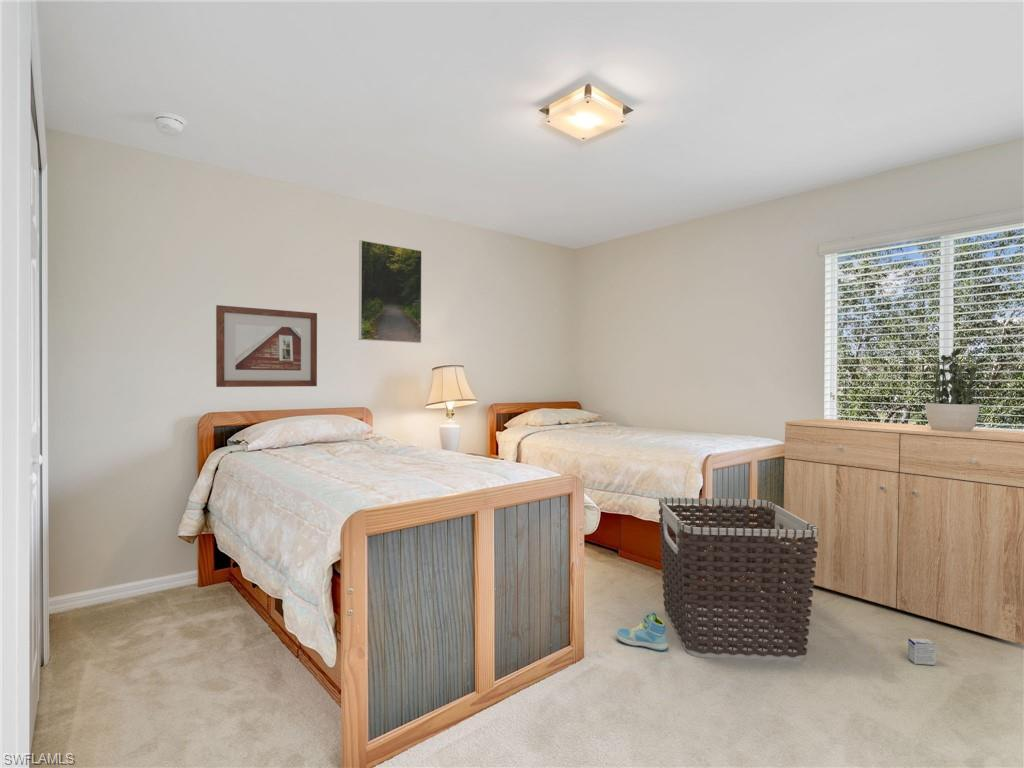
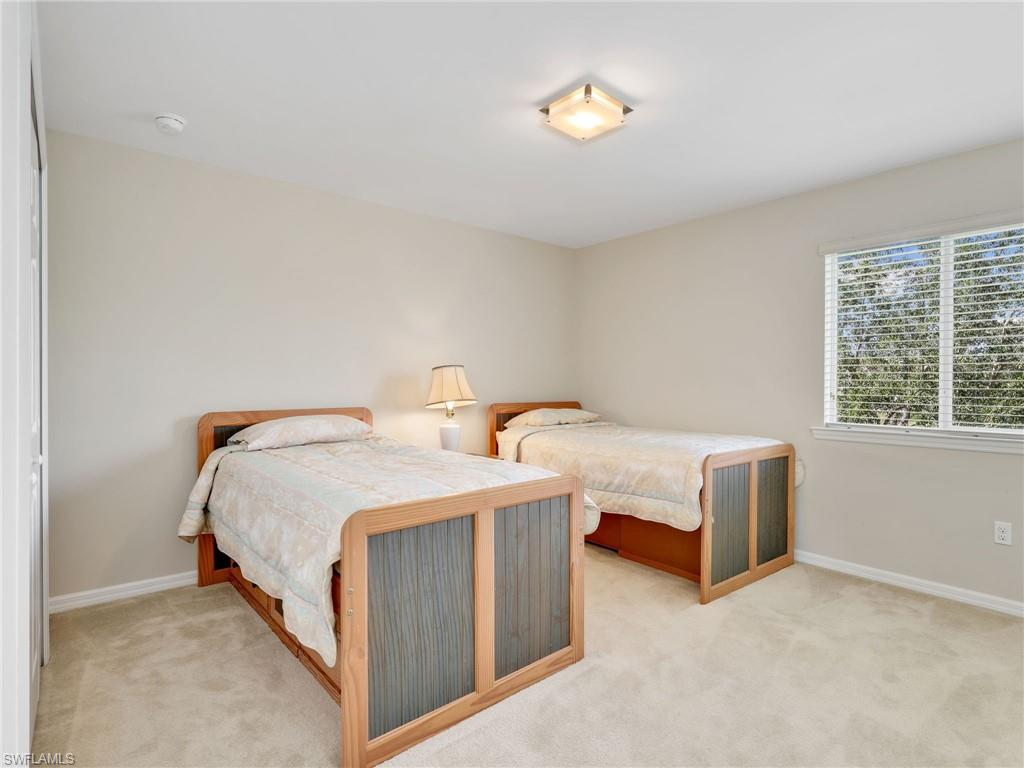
- dresser (911, 515)
- sneaker (641, 627)
- potted plant (956, 389)
- clothes hamper (729, 571)
- picture frame (269, 348)
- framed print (391, 293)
- box (921, 651)
